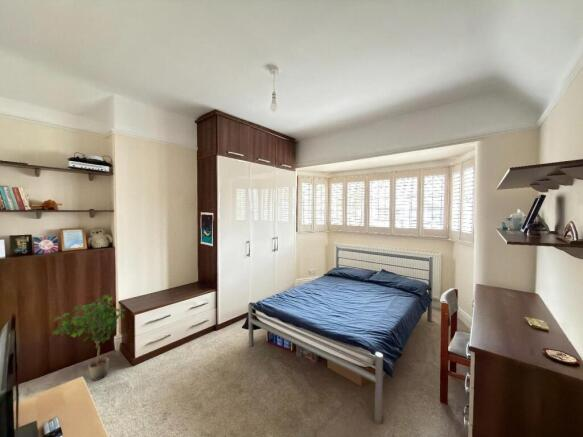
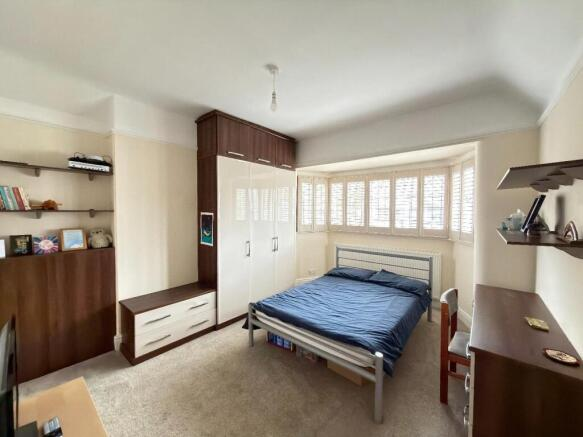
- potted plant (94, 339)
